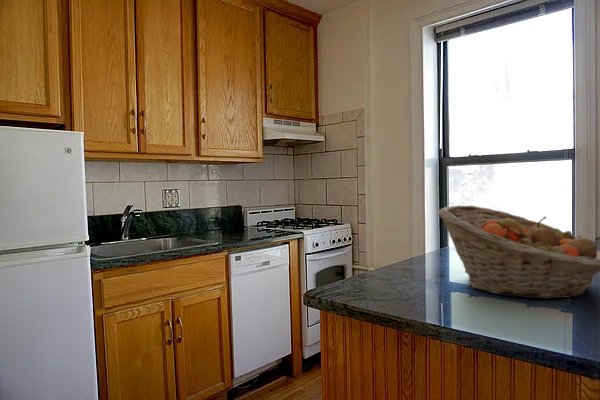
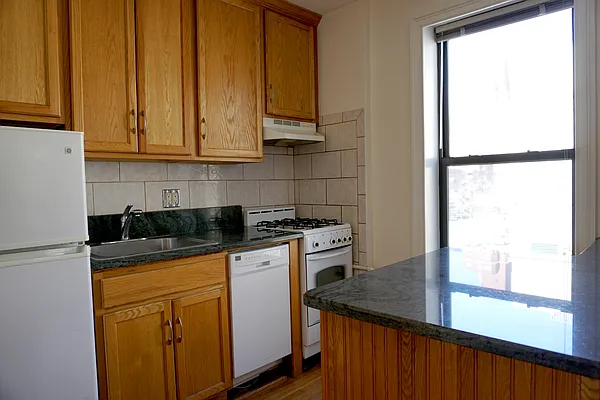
- fruit basket (517, 244)
